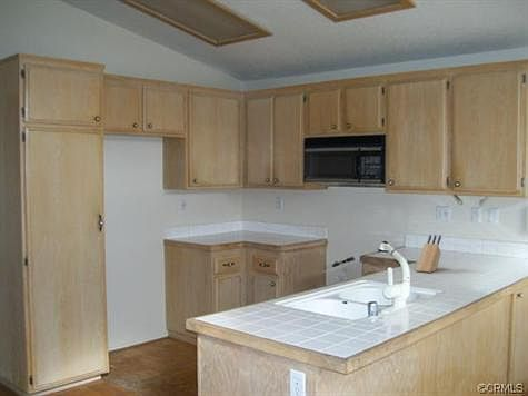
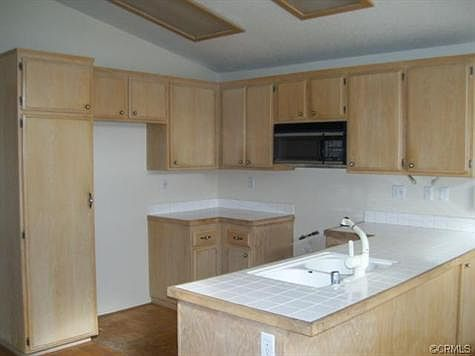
- knife block (429, 253)
